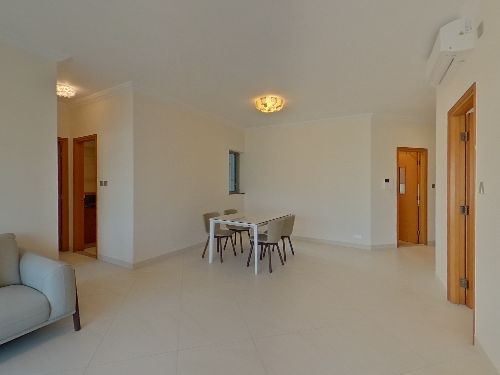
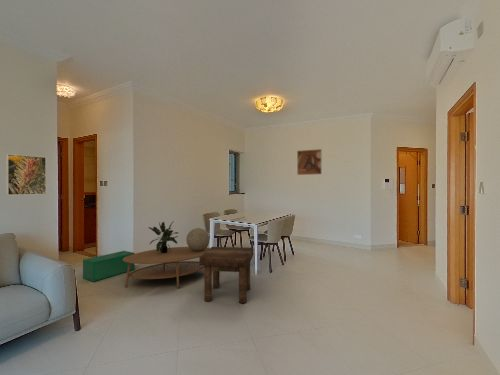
+ coffee table (170, 266)
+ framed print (27, 175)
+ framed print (309, 162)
+ storage bin (110, 264)
+ potted plant (164, 237)
+ stool (228, 271)
+ decorative sphere (198, 239)
